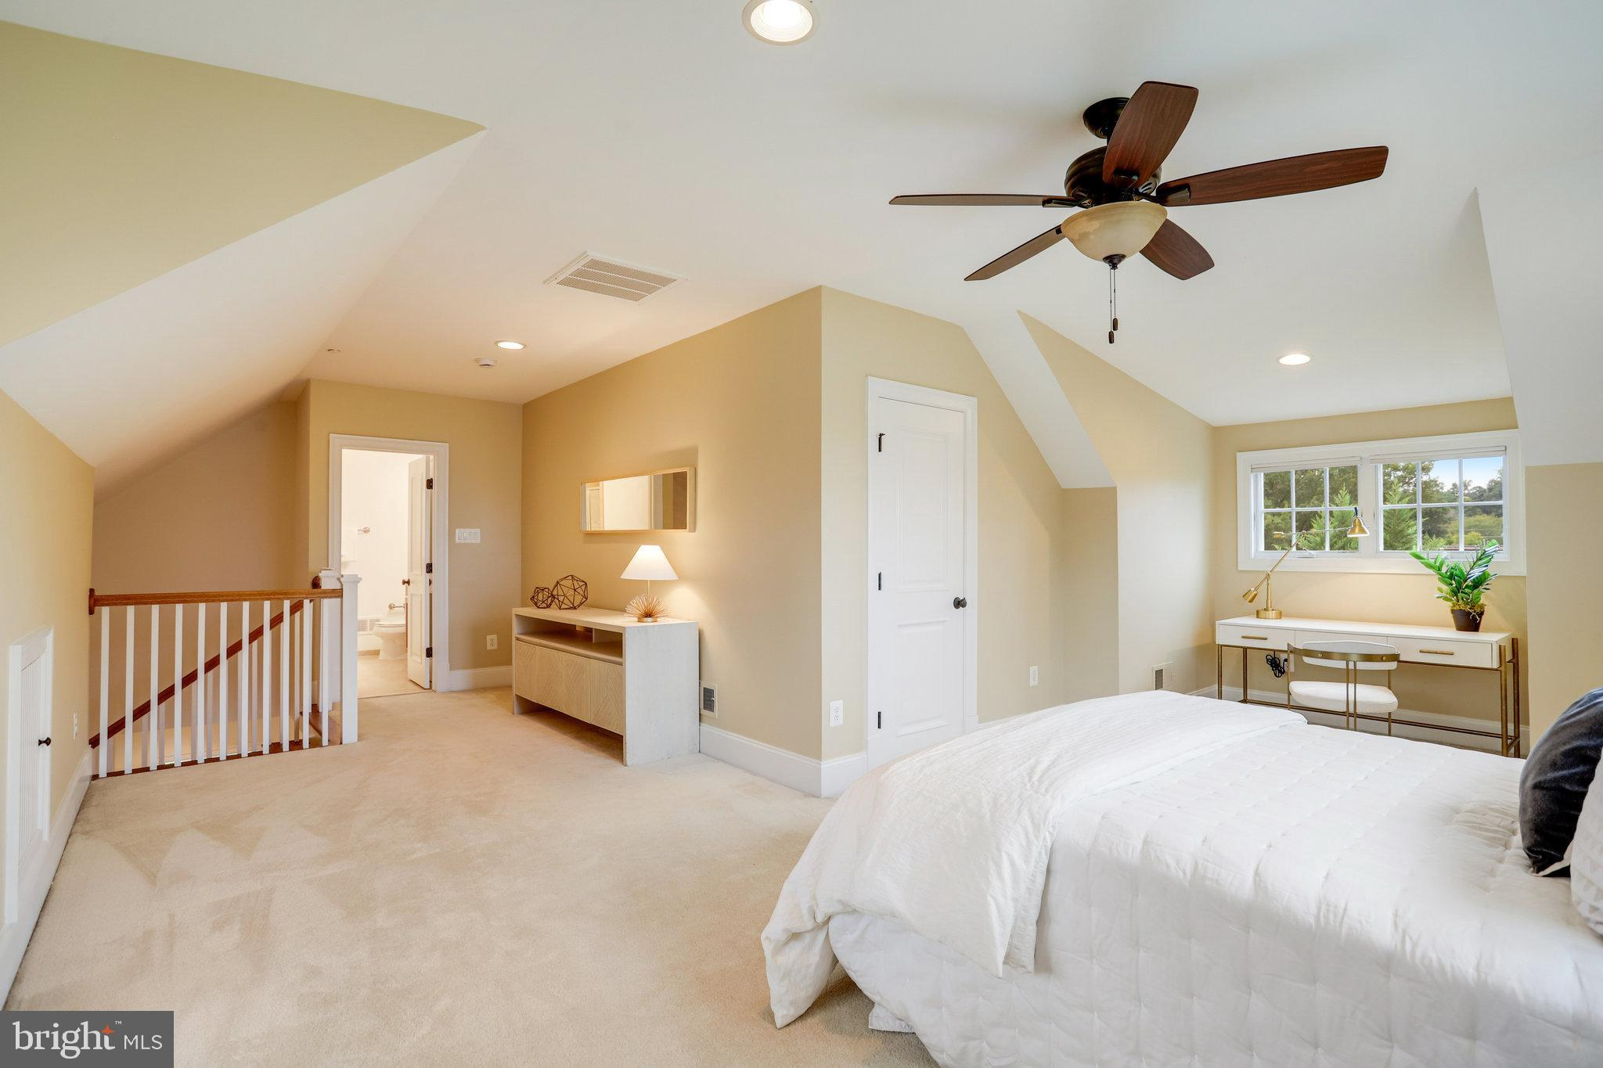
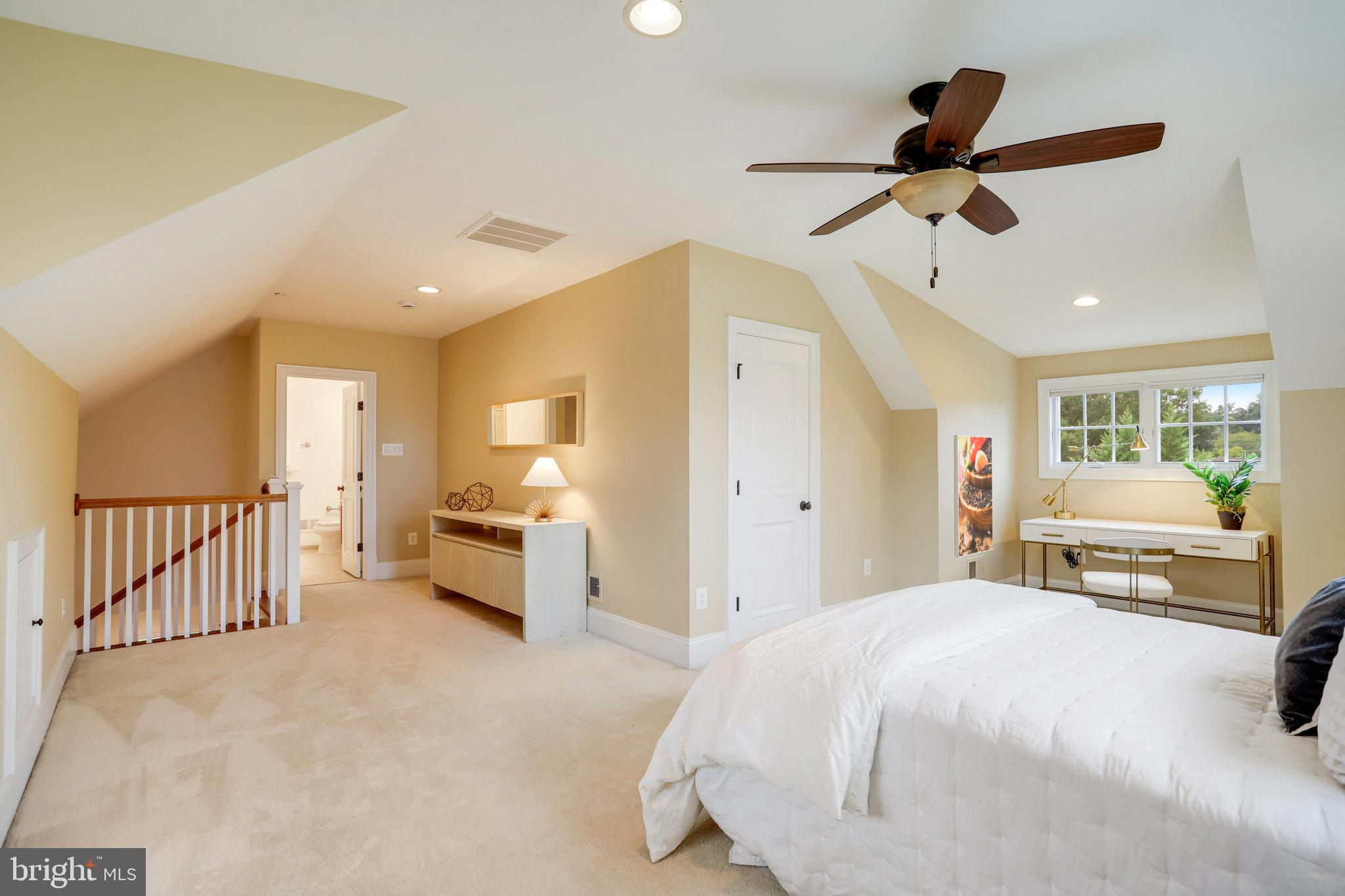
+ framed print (974, 494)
